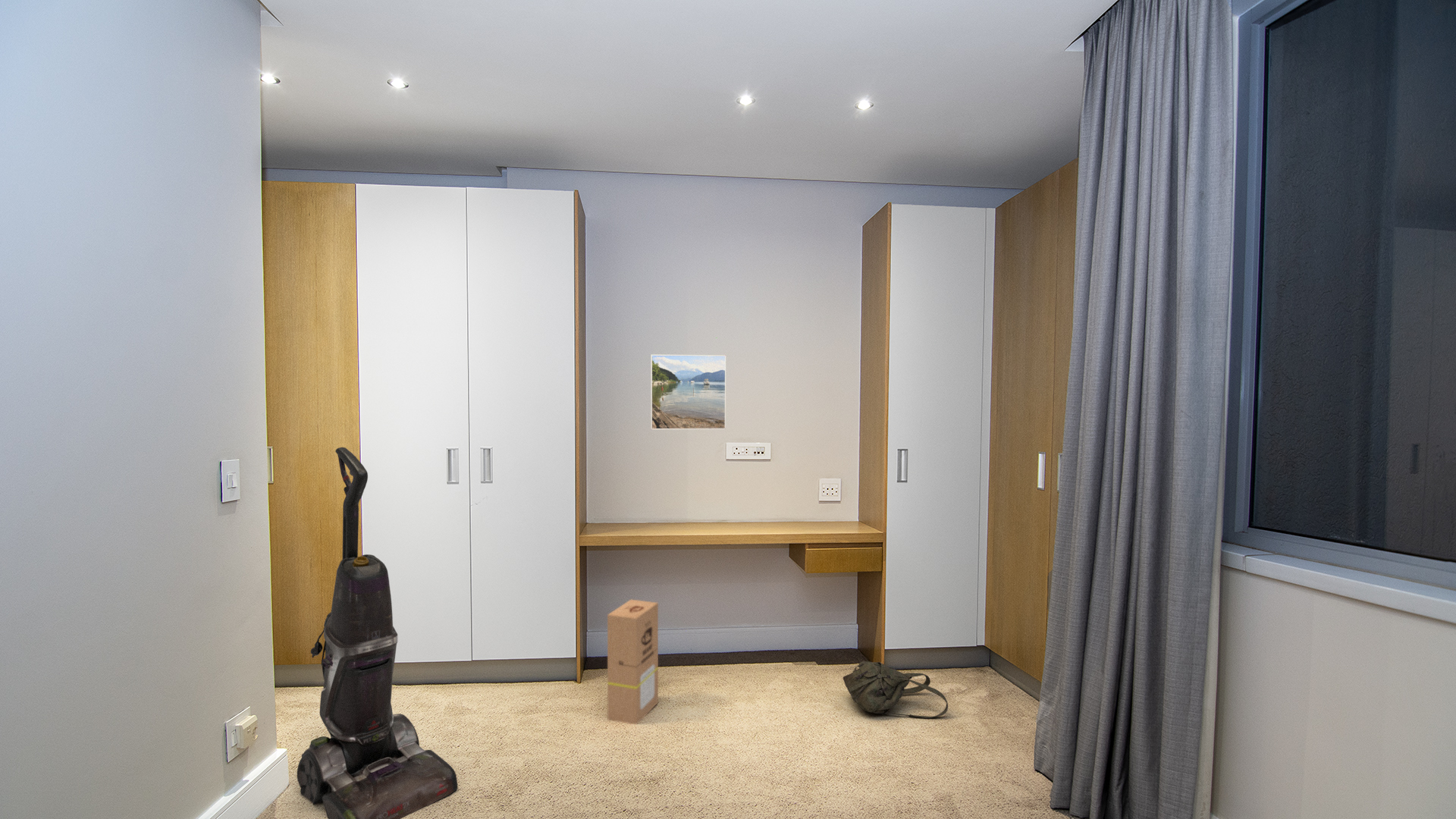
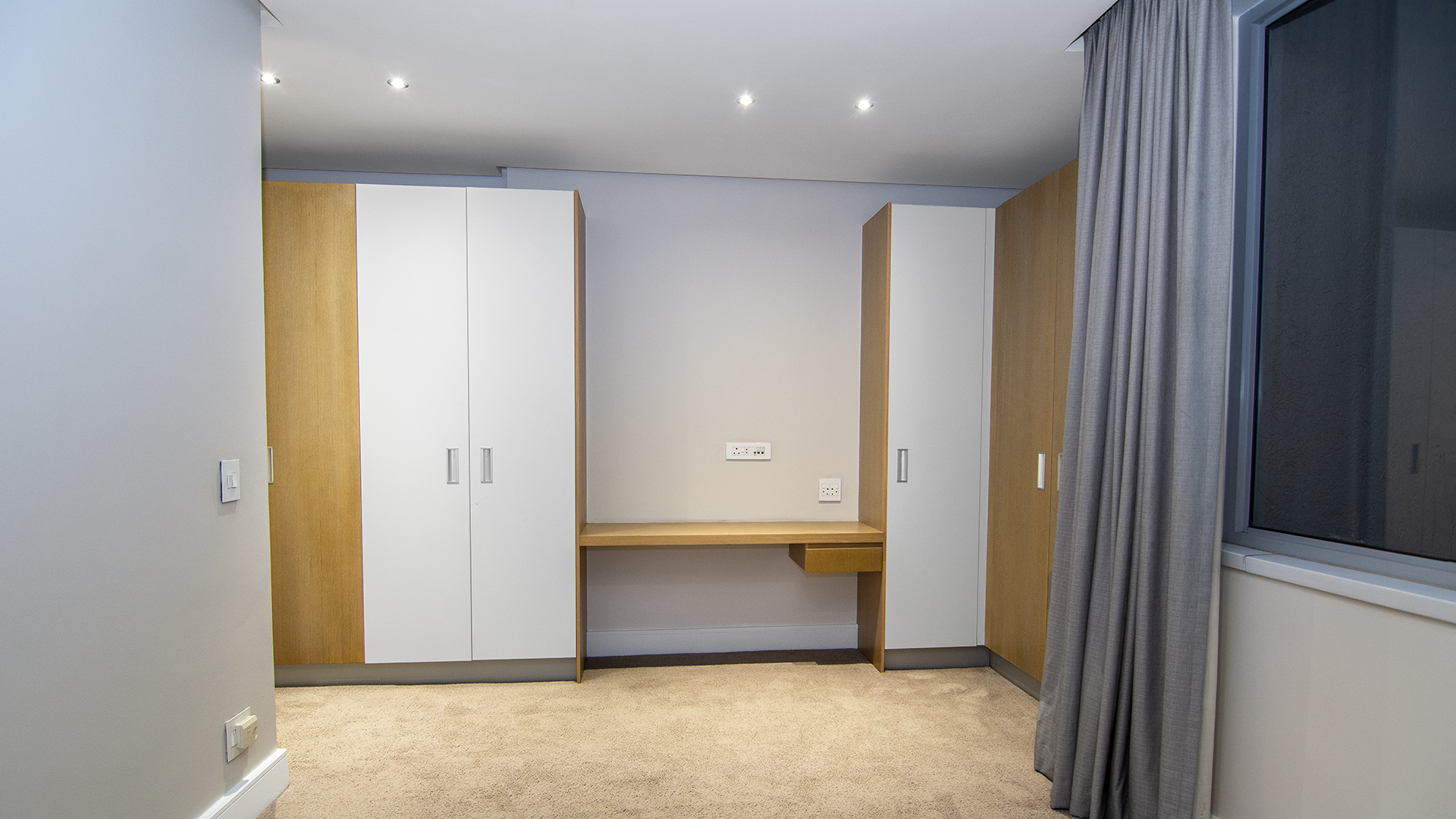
- cardboard box (633, 660)
- vacuum cleaner (375, 623)
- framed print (688, 392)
- backpack (889, 684)
